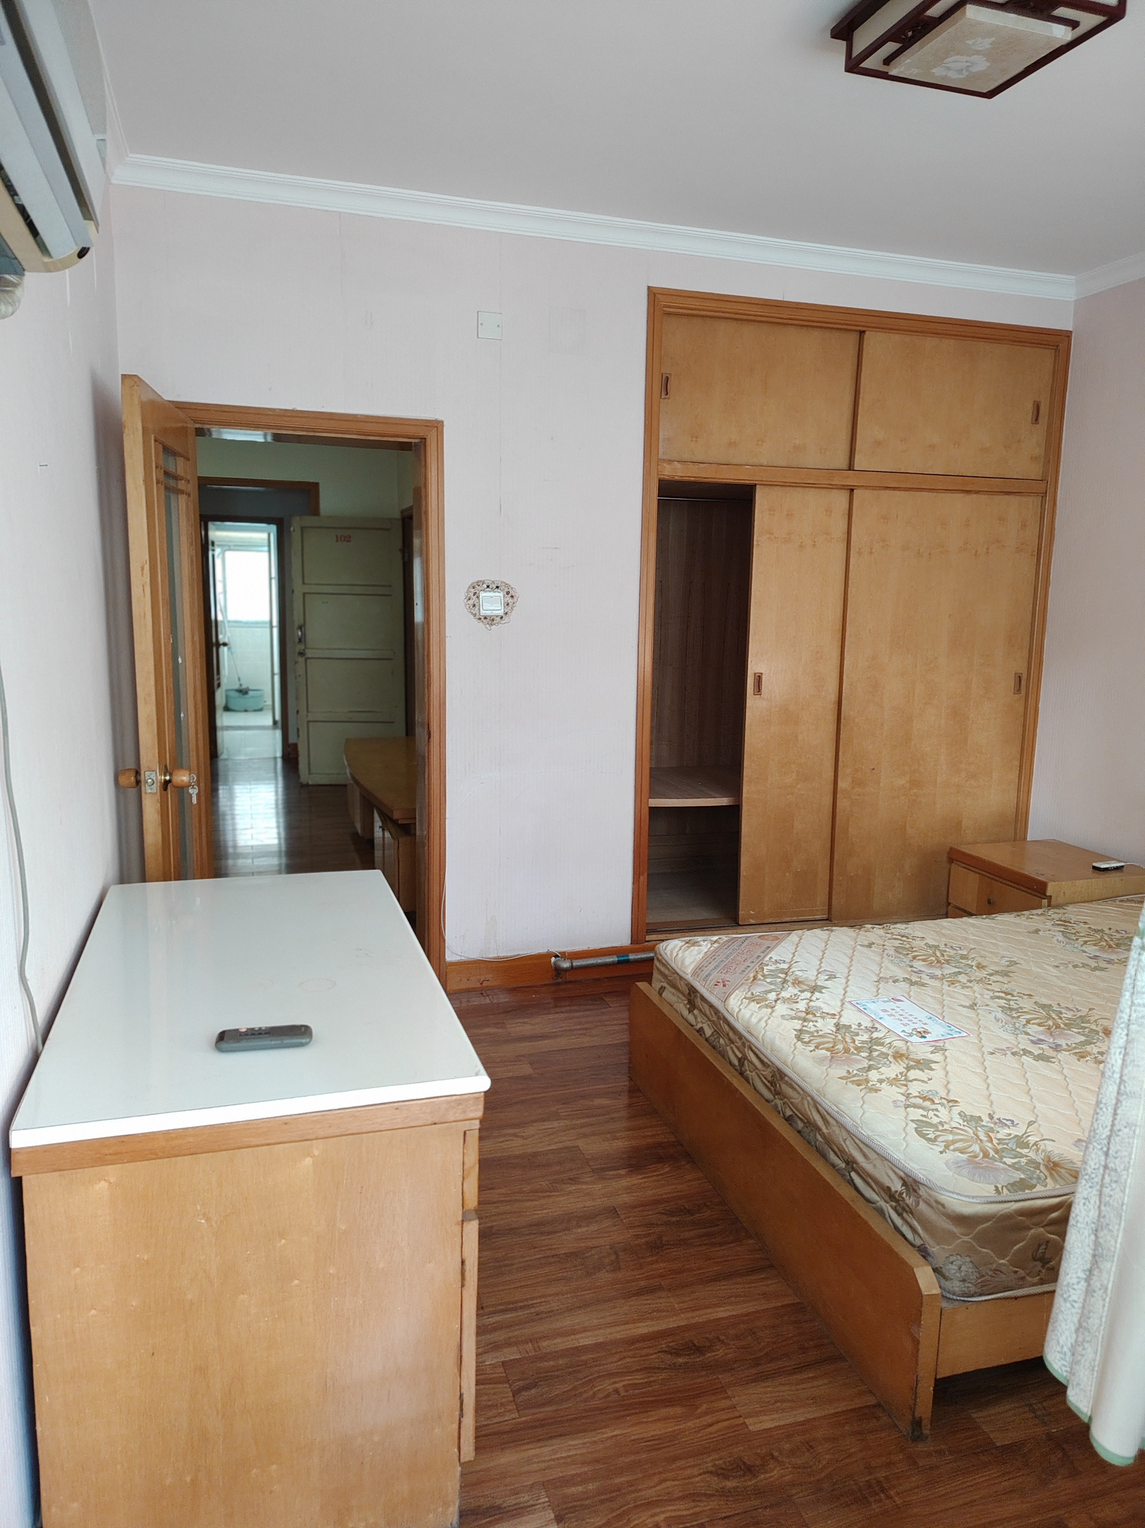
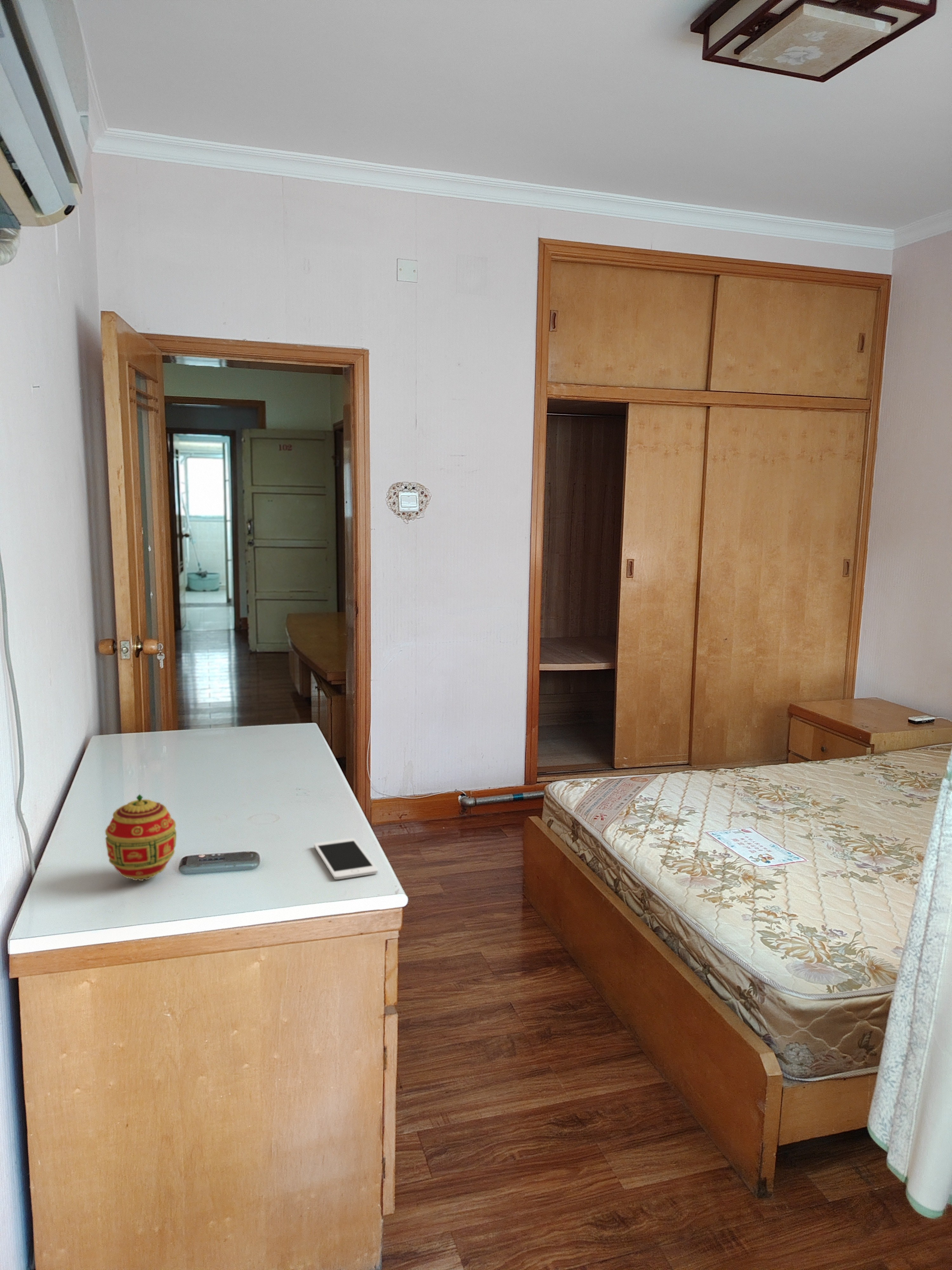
+ cell phone (345, 858)
+ decorative egg (141, 836)
